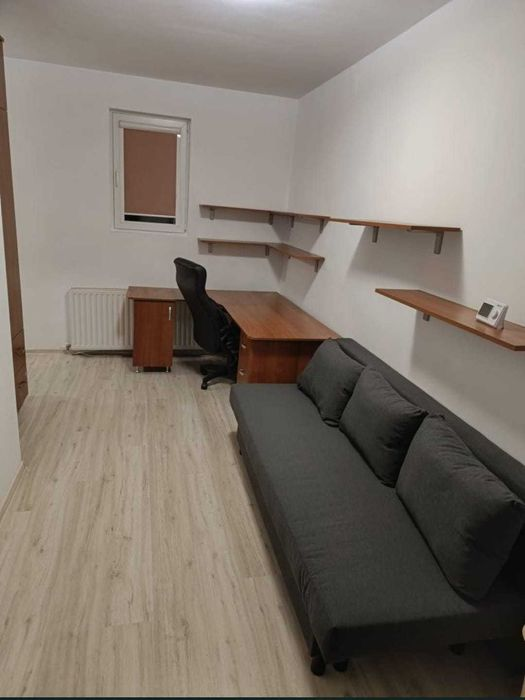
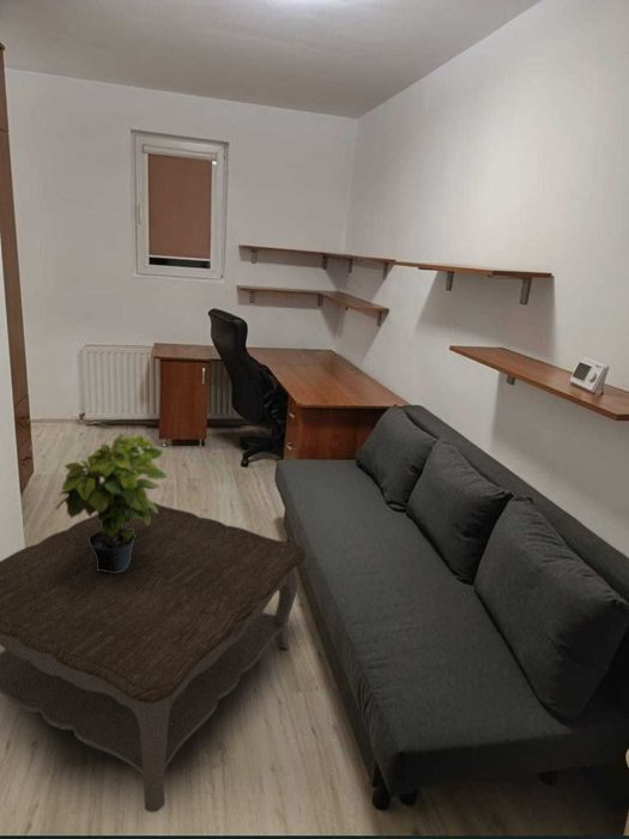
+ coffee table (141, 620)
+ potted plant (114, 502)
